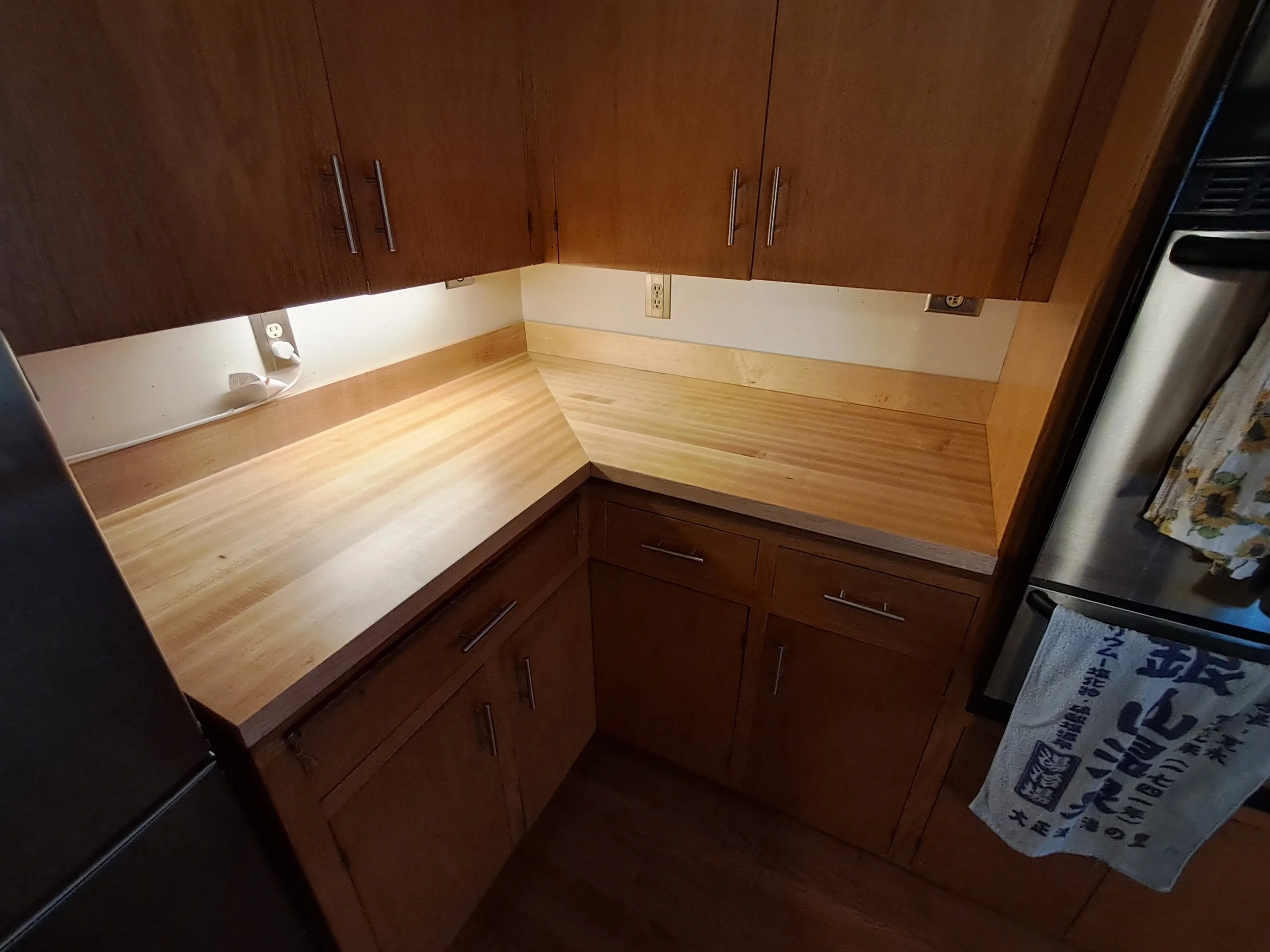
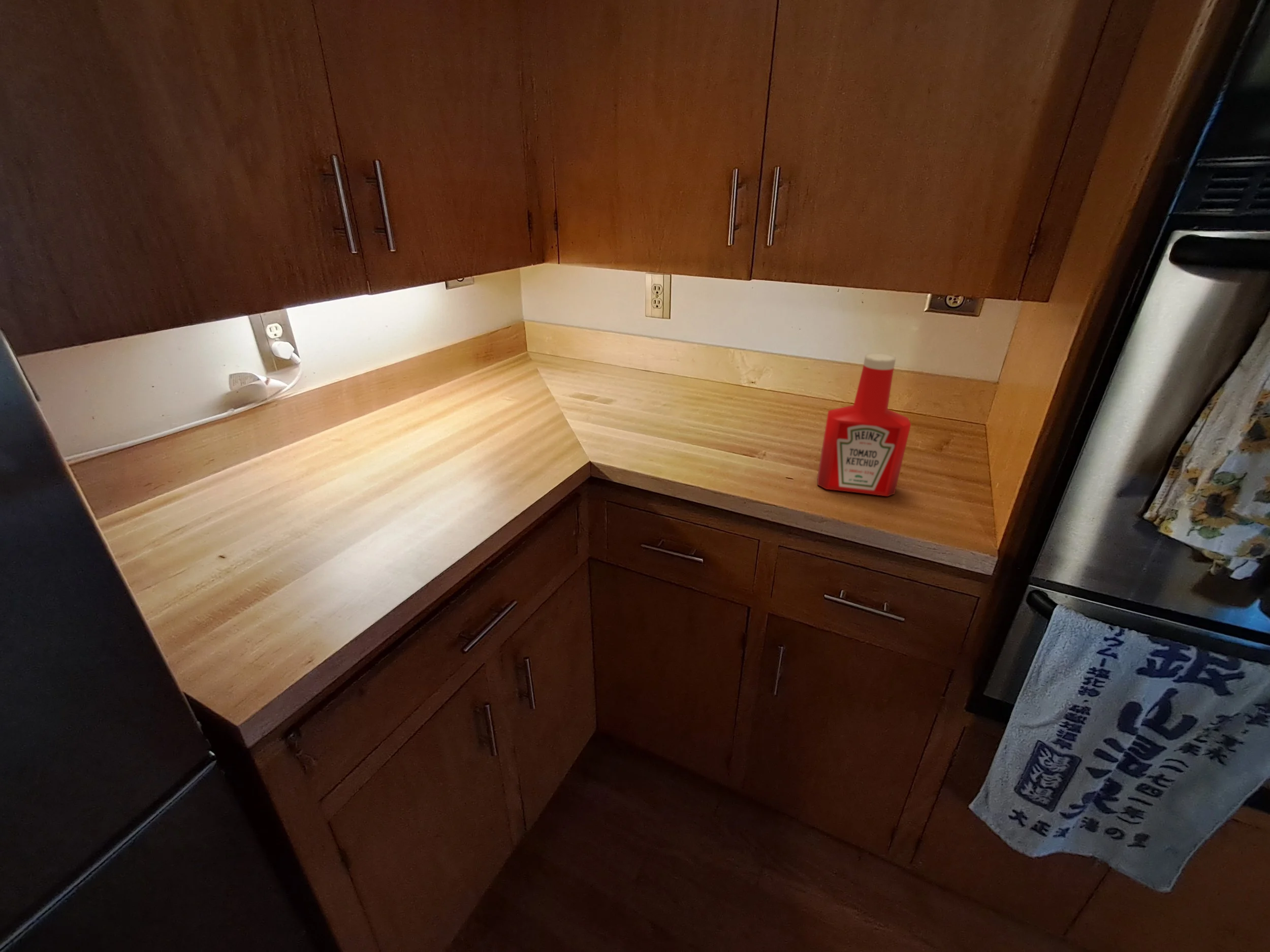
+ soap bottle (867, 424)
